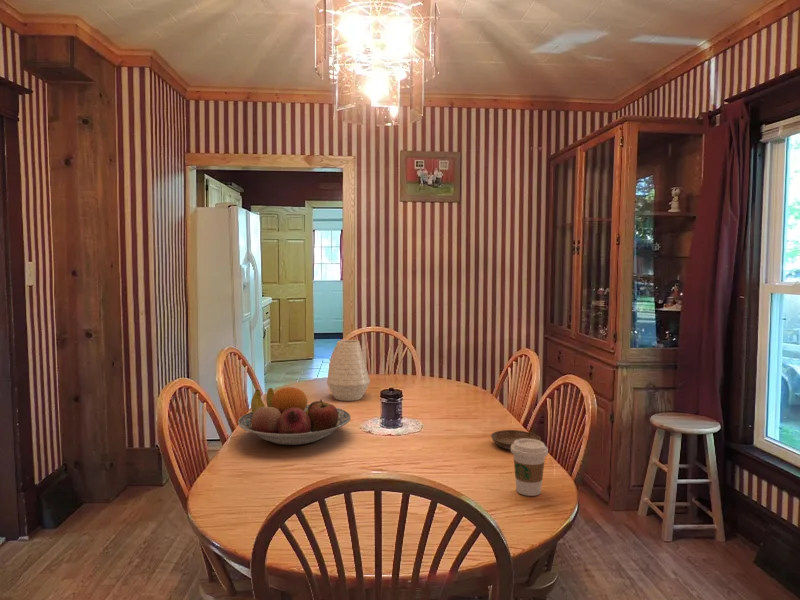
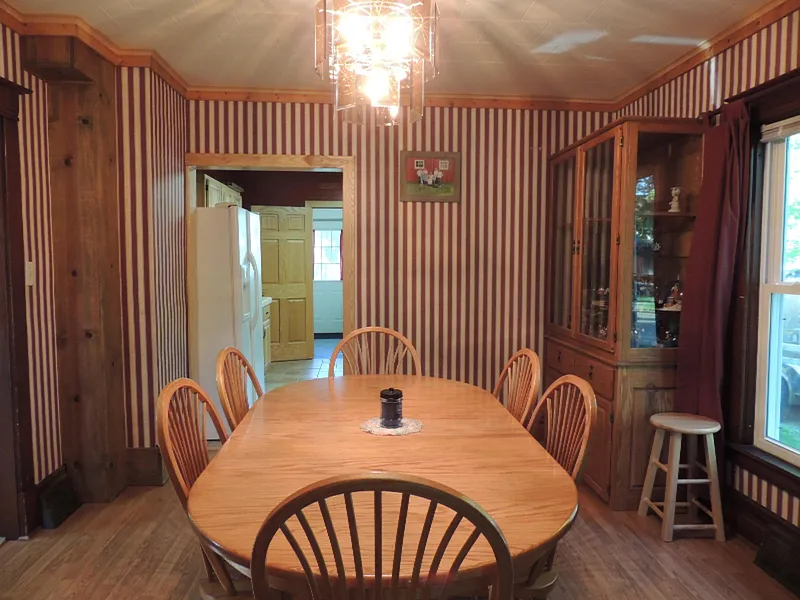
- fruit bowl (295, 413)
- saucer (514, 440)
- vase (348, 369)
- coffee cup (528, 467)
